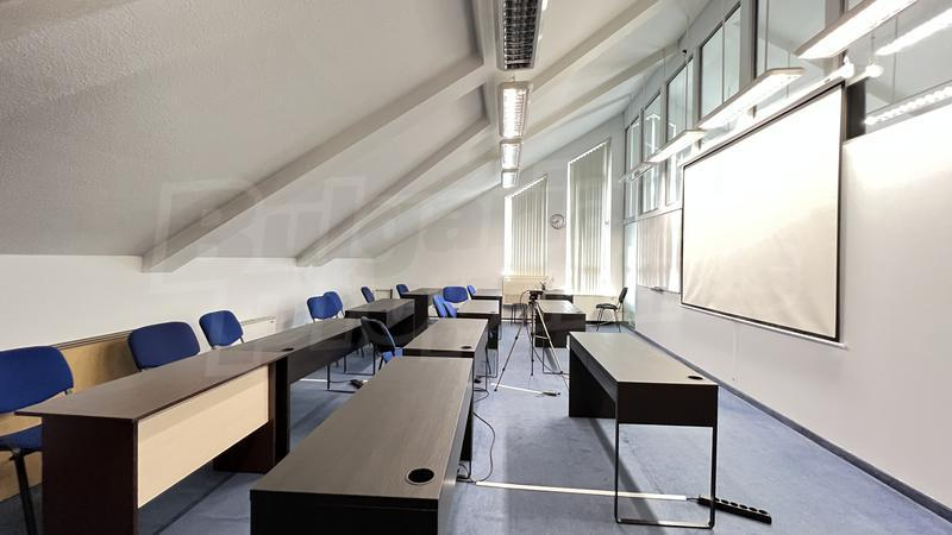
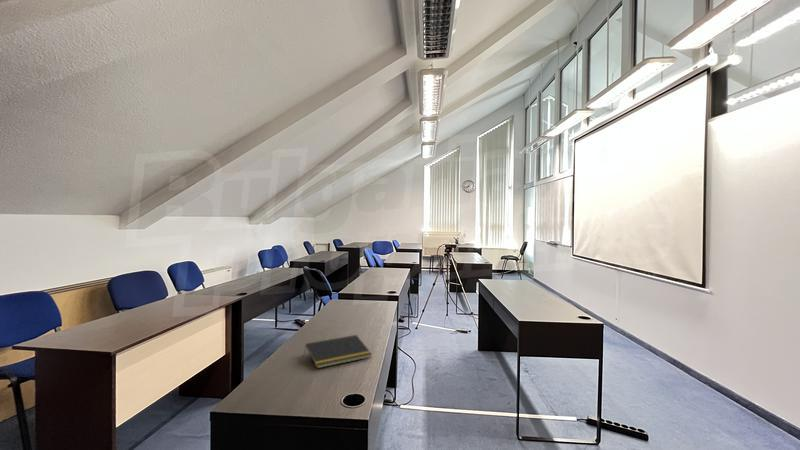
+ notepad (338, 350)
